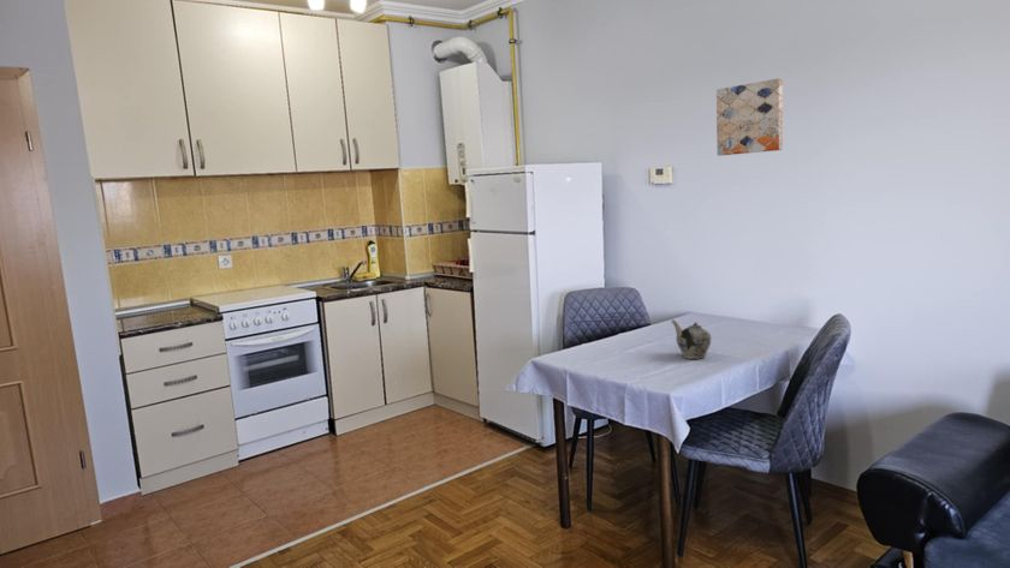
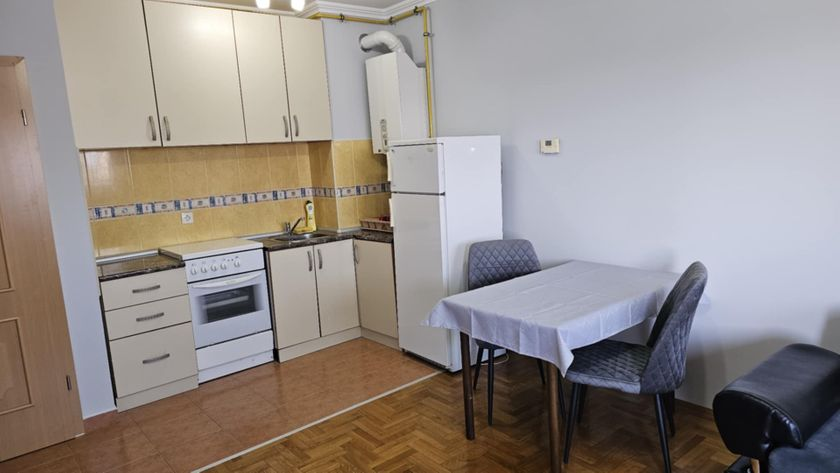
- wall art (748, 119)
- teapot (688, 339)
